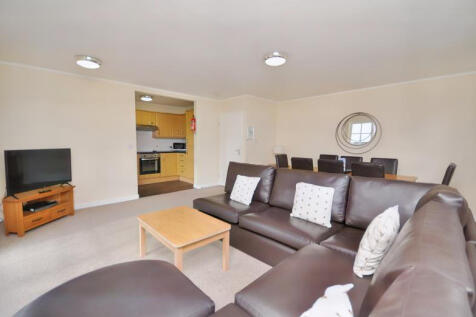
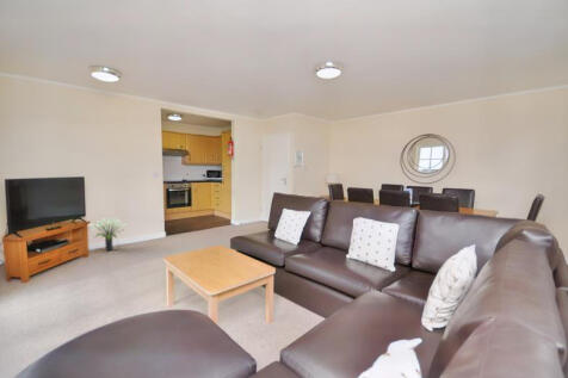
+ potted plant (109, 233)
